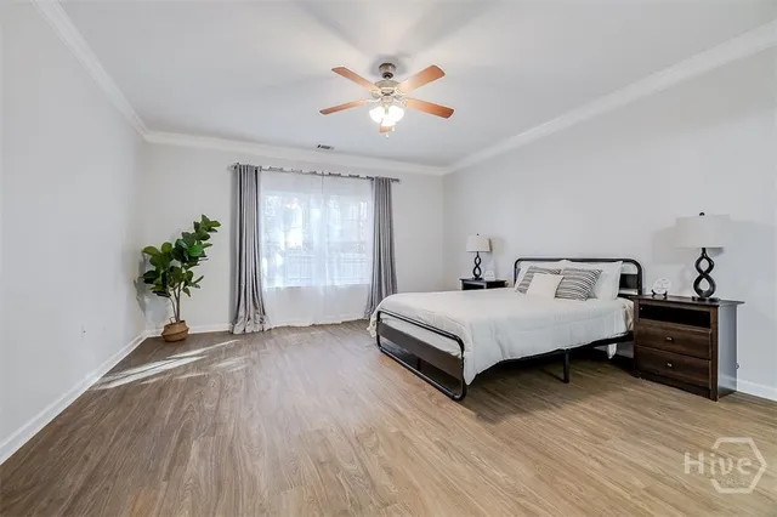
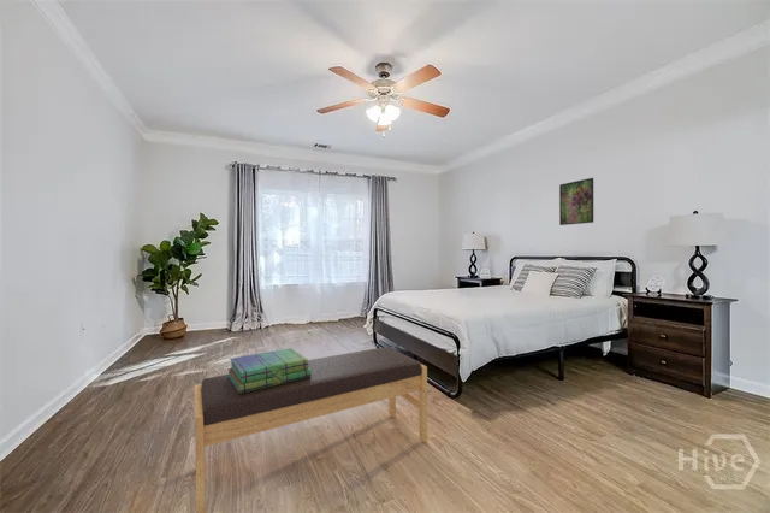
+ stack of books (268, 367)
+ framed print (575, 202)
+ bench (318, 411)
